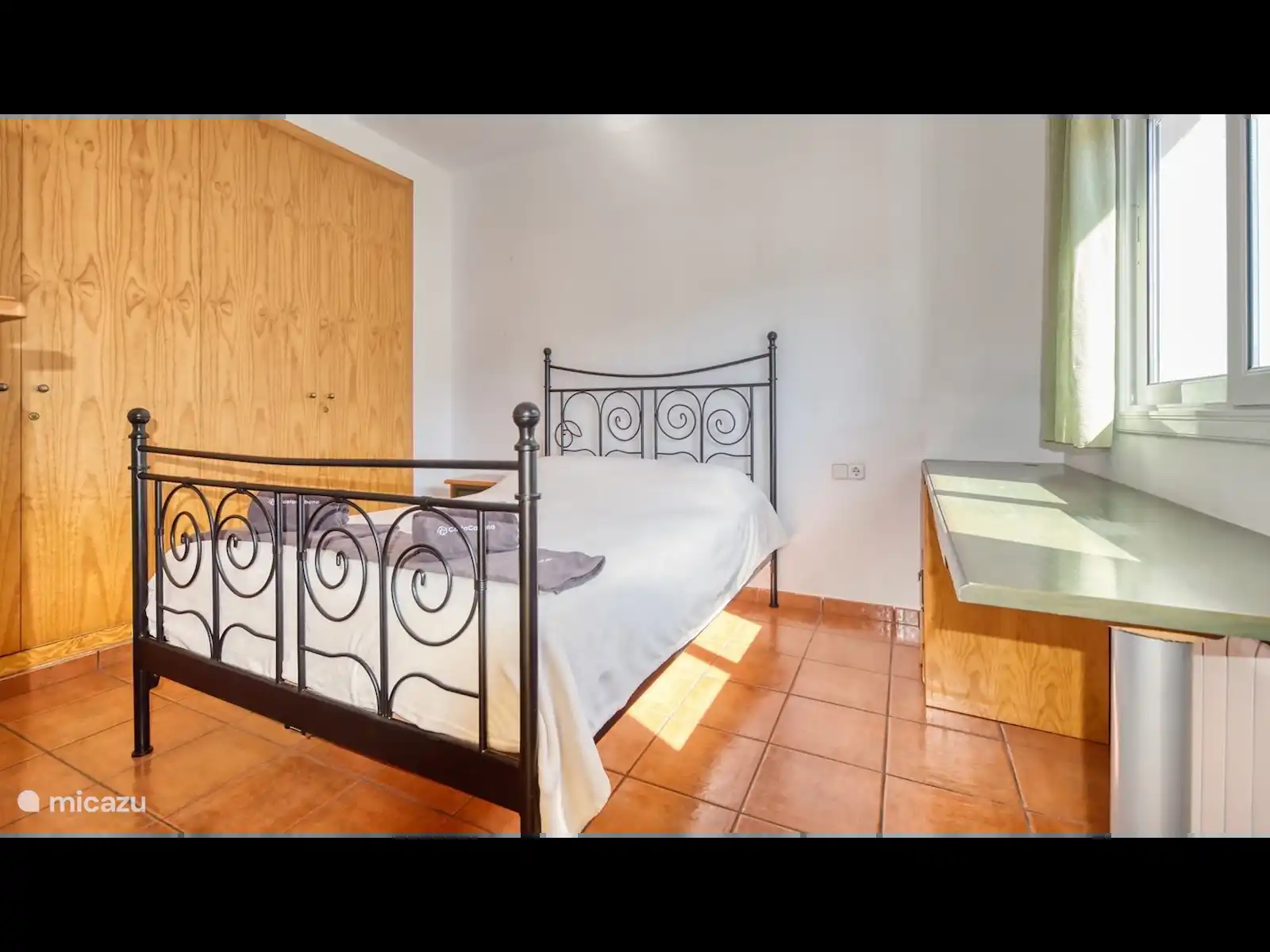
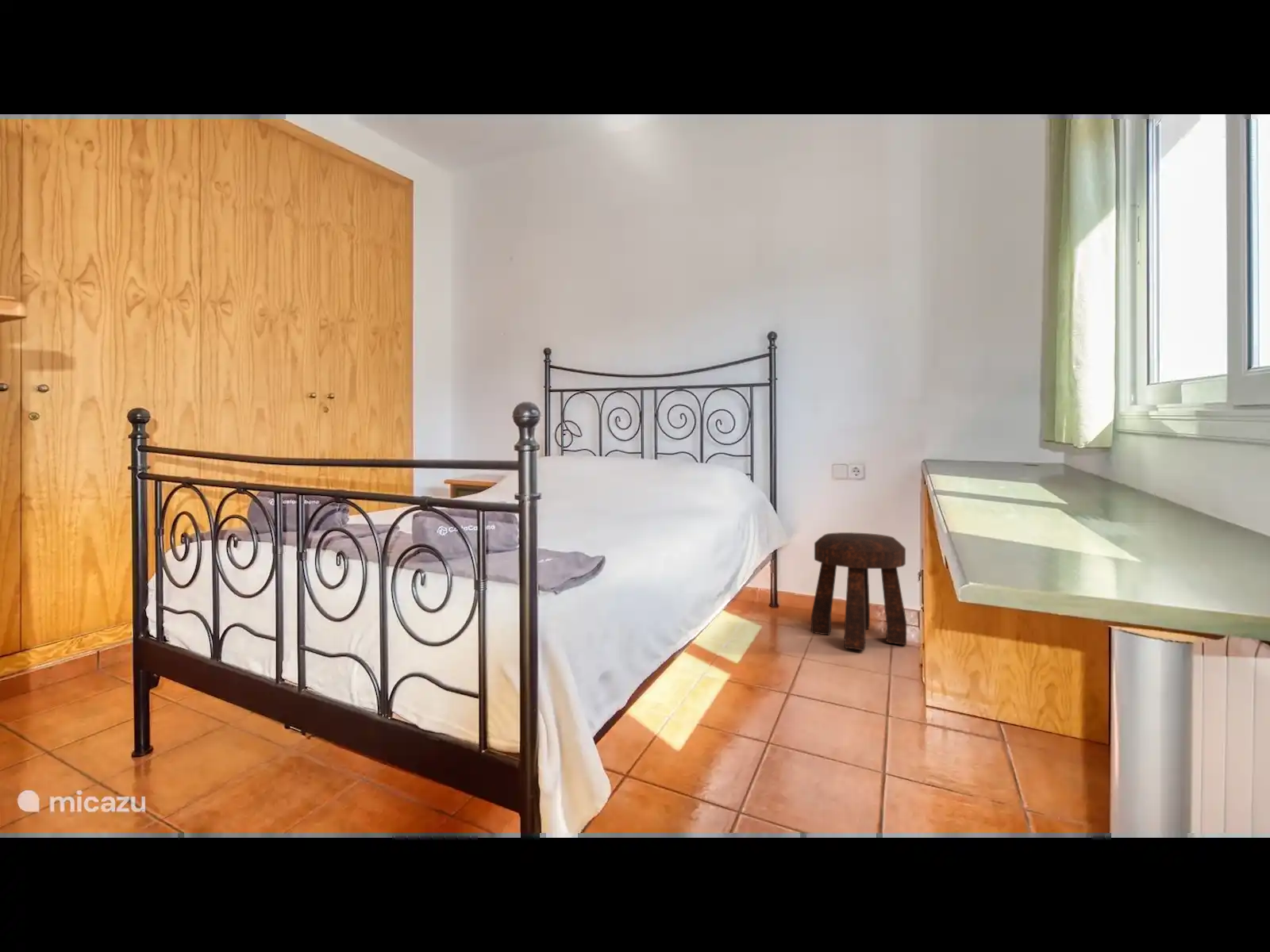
+ stool (858, 585)
